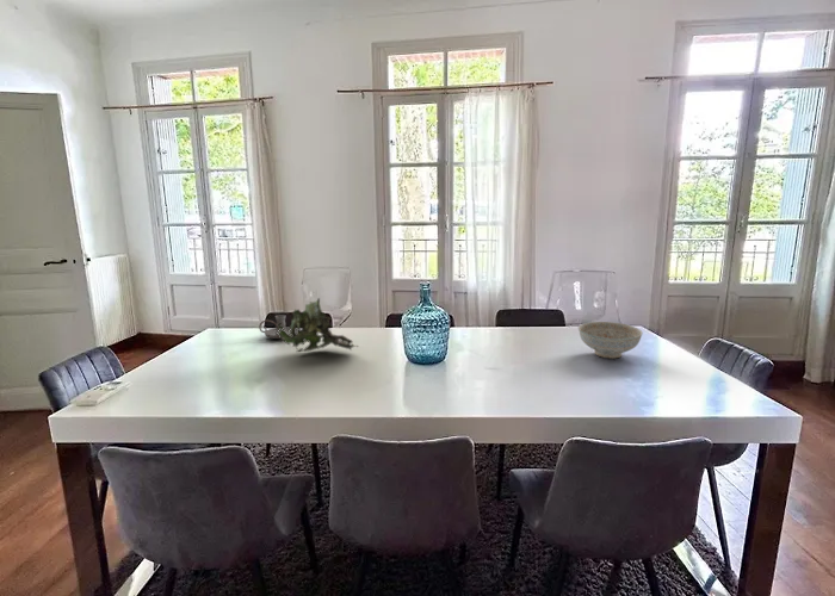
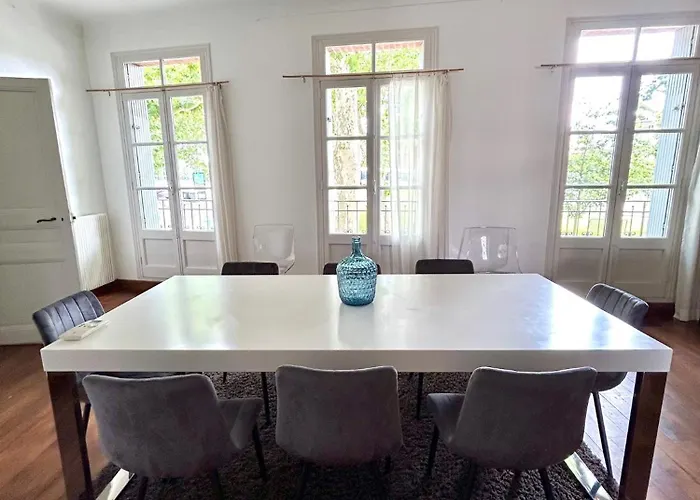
- decorative bowl (608, 341)
- candle holder (277, 325)
- plant (318, 328)
